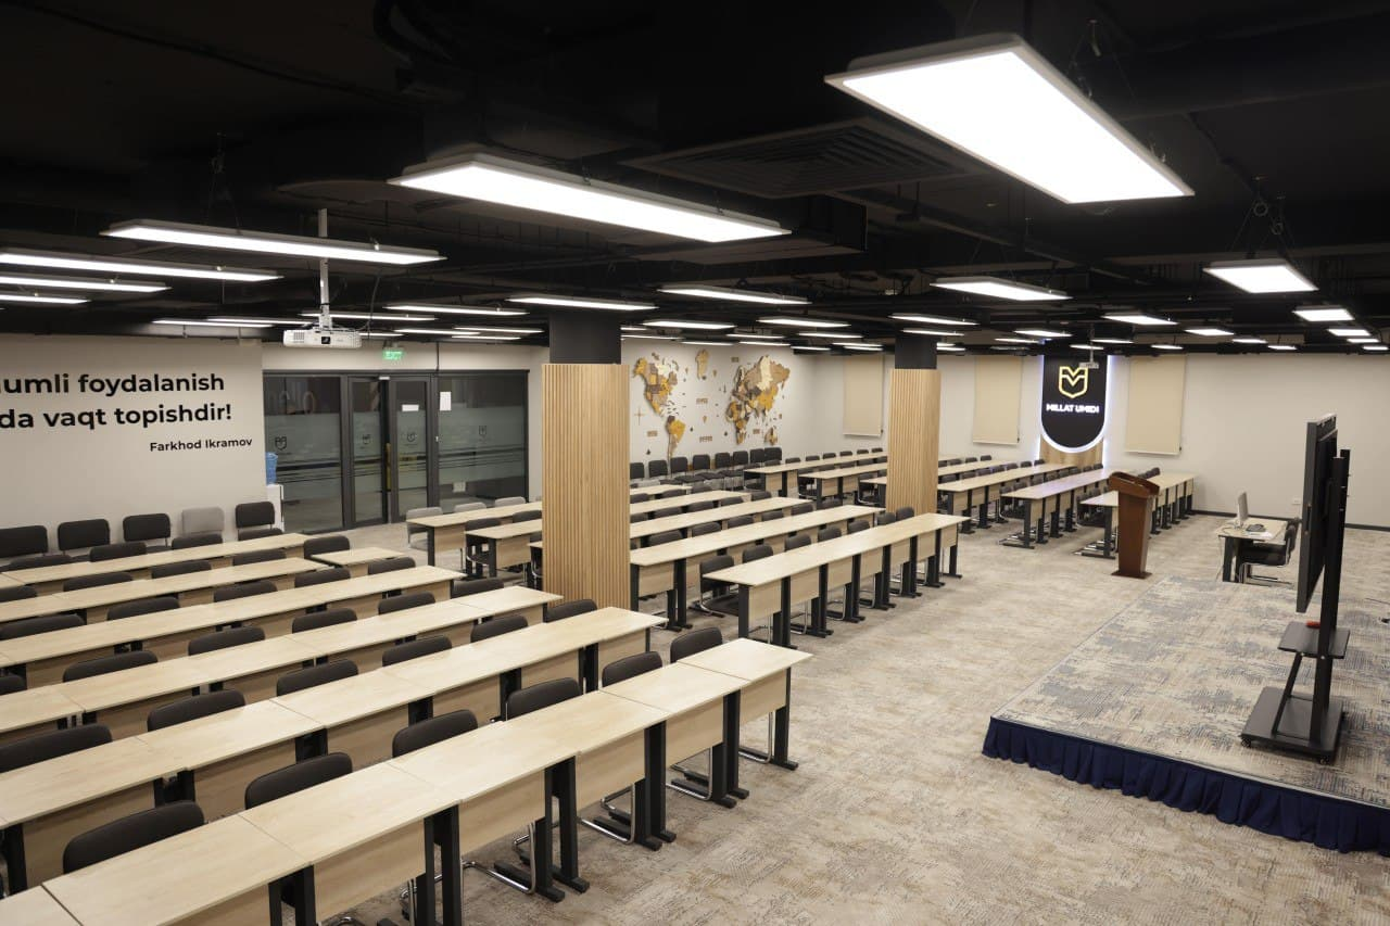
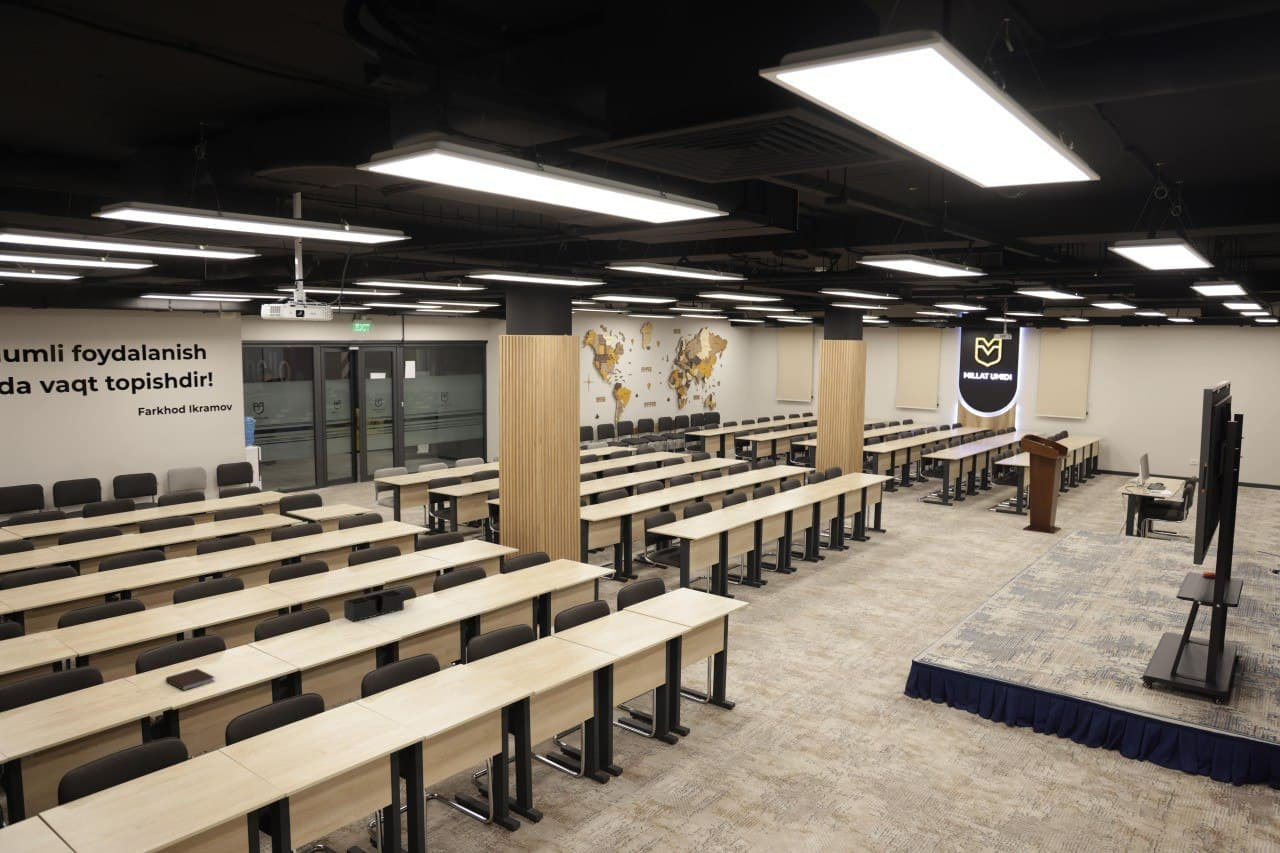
+ desk organizer (374, 605)
+ notebook (190, 679)
